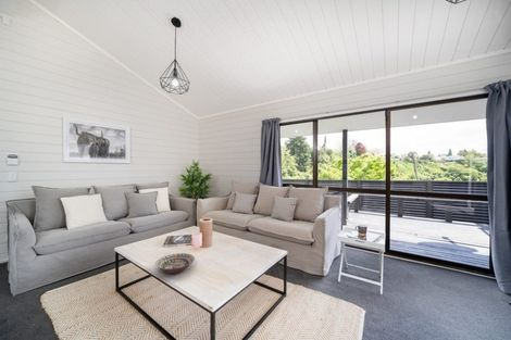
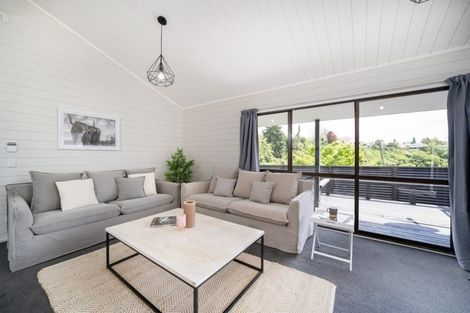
- decorative bowl (175, 264)
